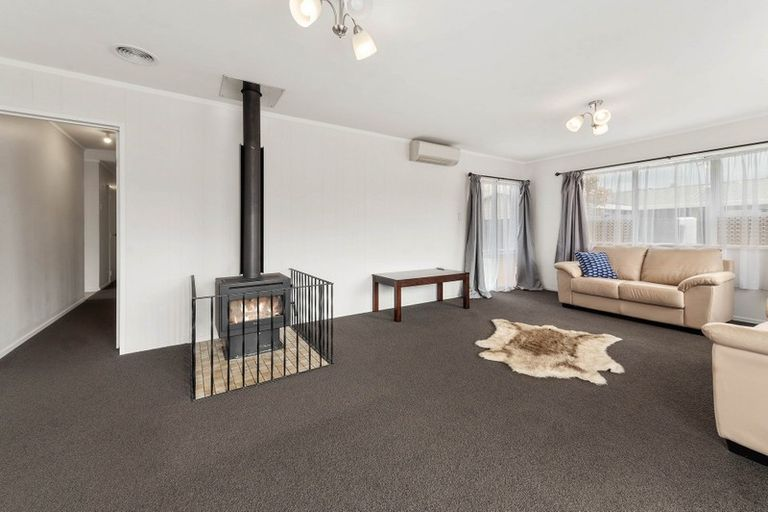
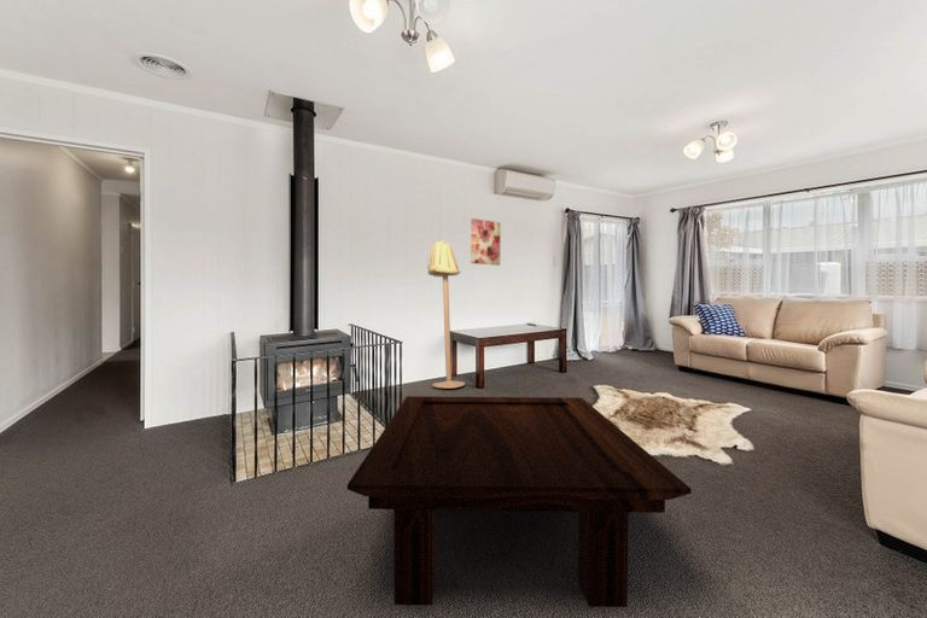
+ wall art (485, 241)
+ coffee table (501, 479)
+ floor lamp (444, 313)
